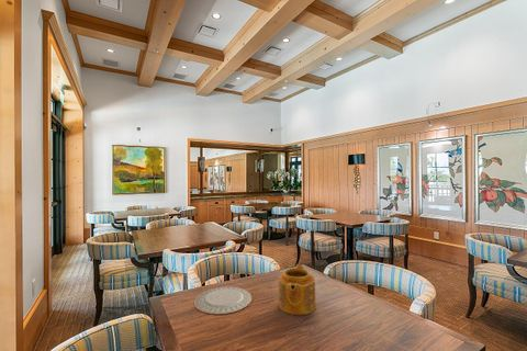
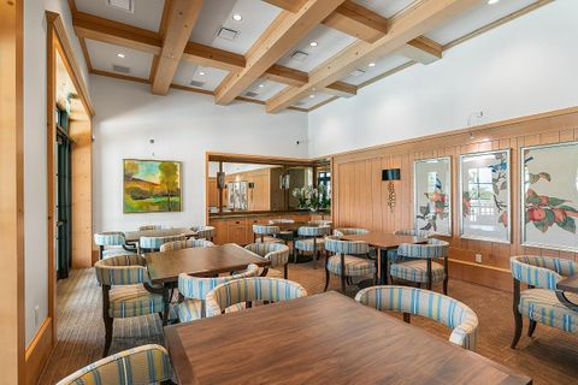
- chinaware (223, 297)
- teapot (296, 288)
